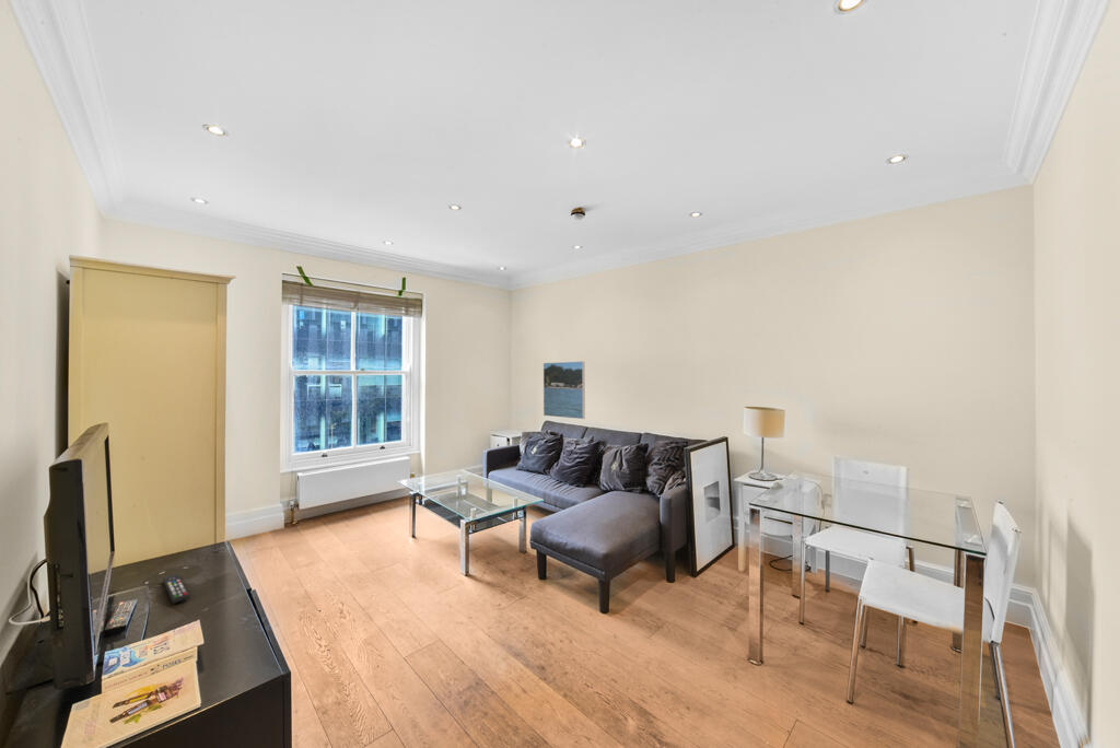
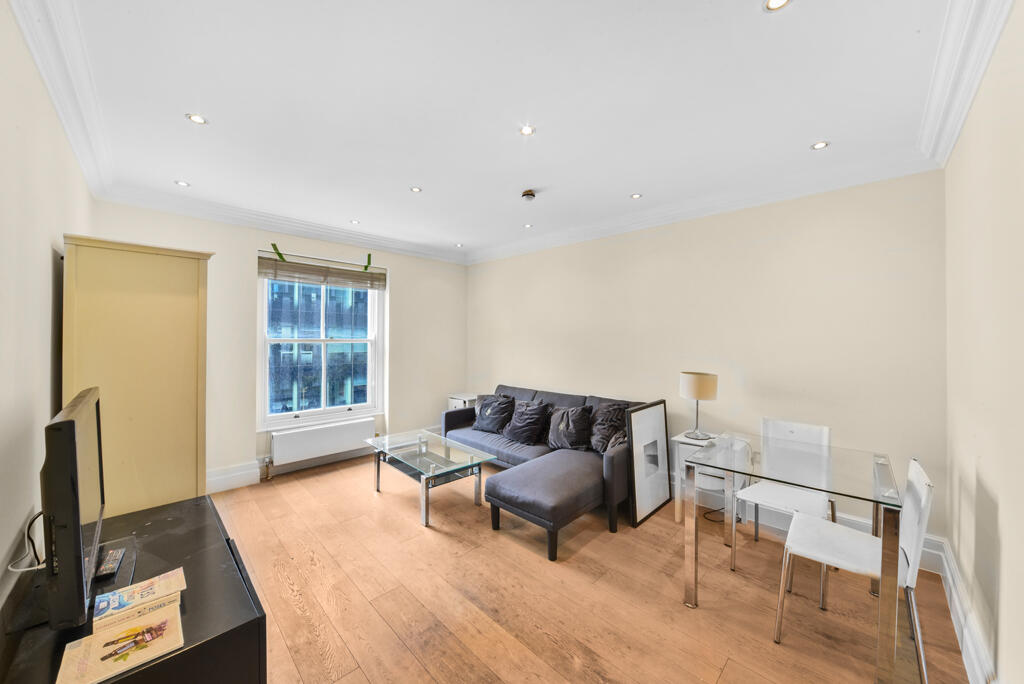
- remote control (175, 587)
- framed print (562, 389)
